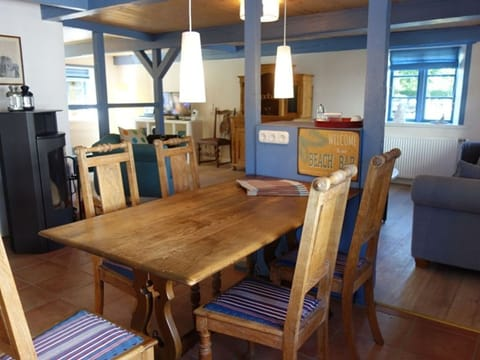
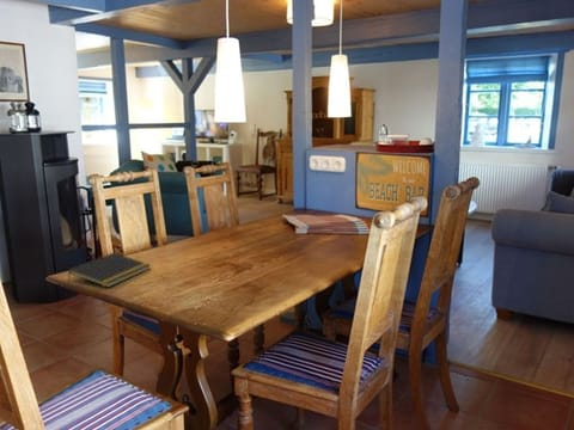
+ notepad (111, 269)
